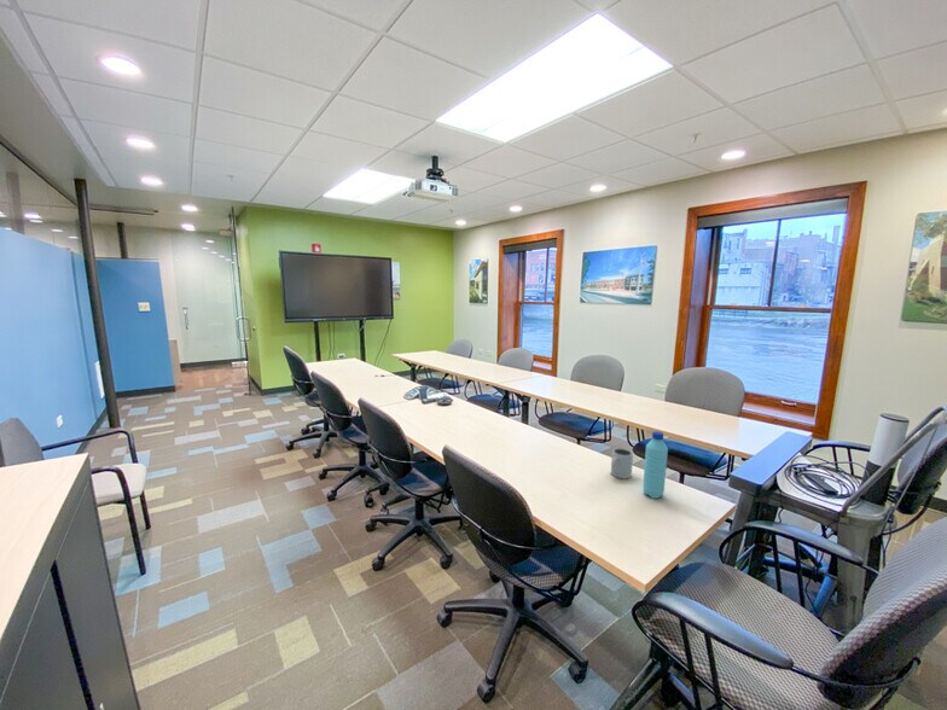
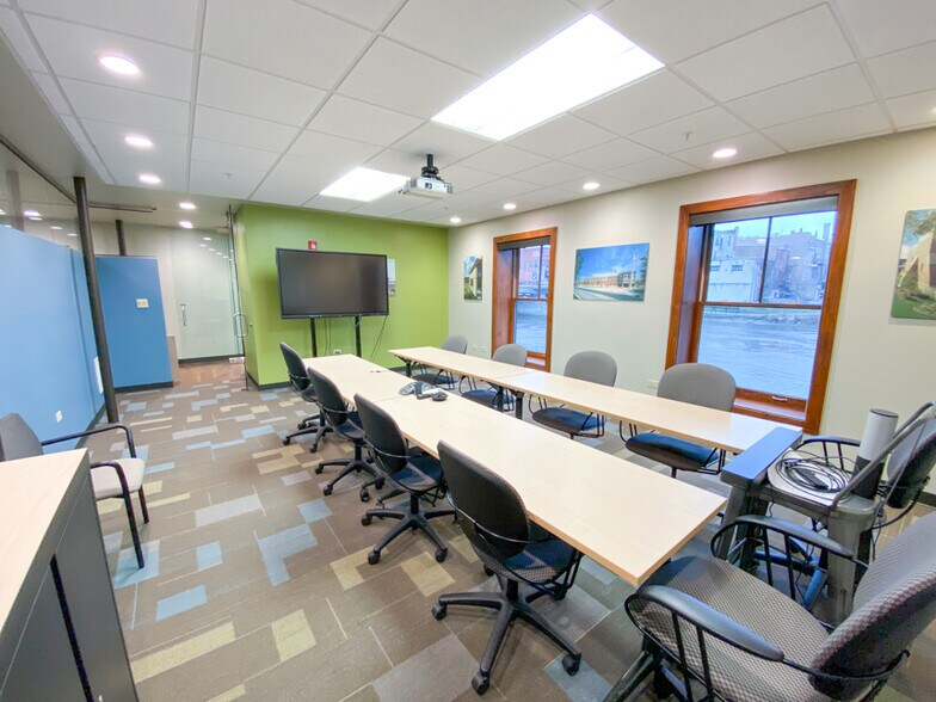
- mug (620, 464)
- water bottle (655, 464)
